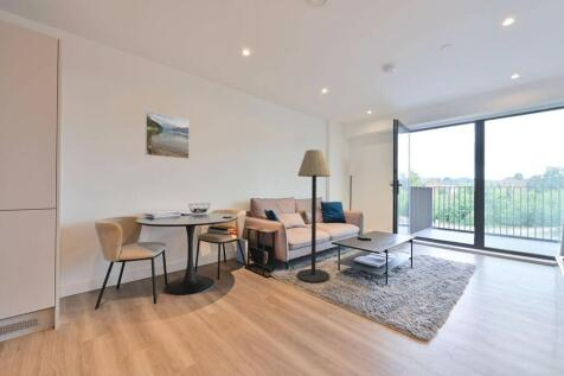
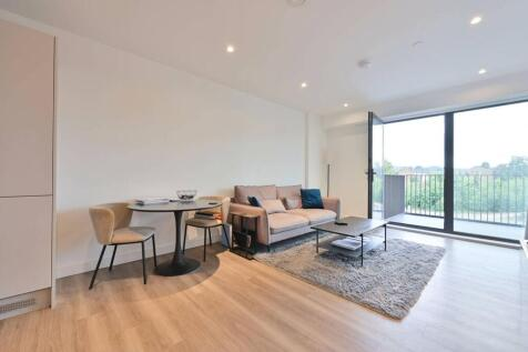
- floor lamp (313, 214)
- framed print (168, 136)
